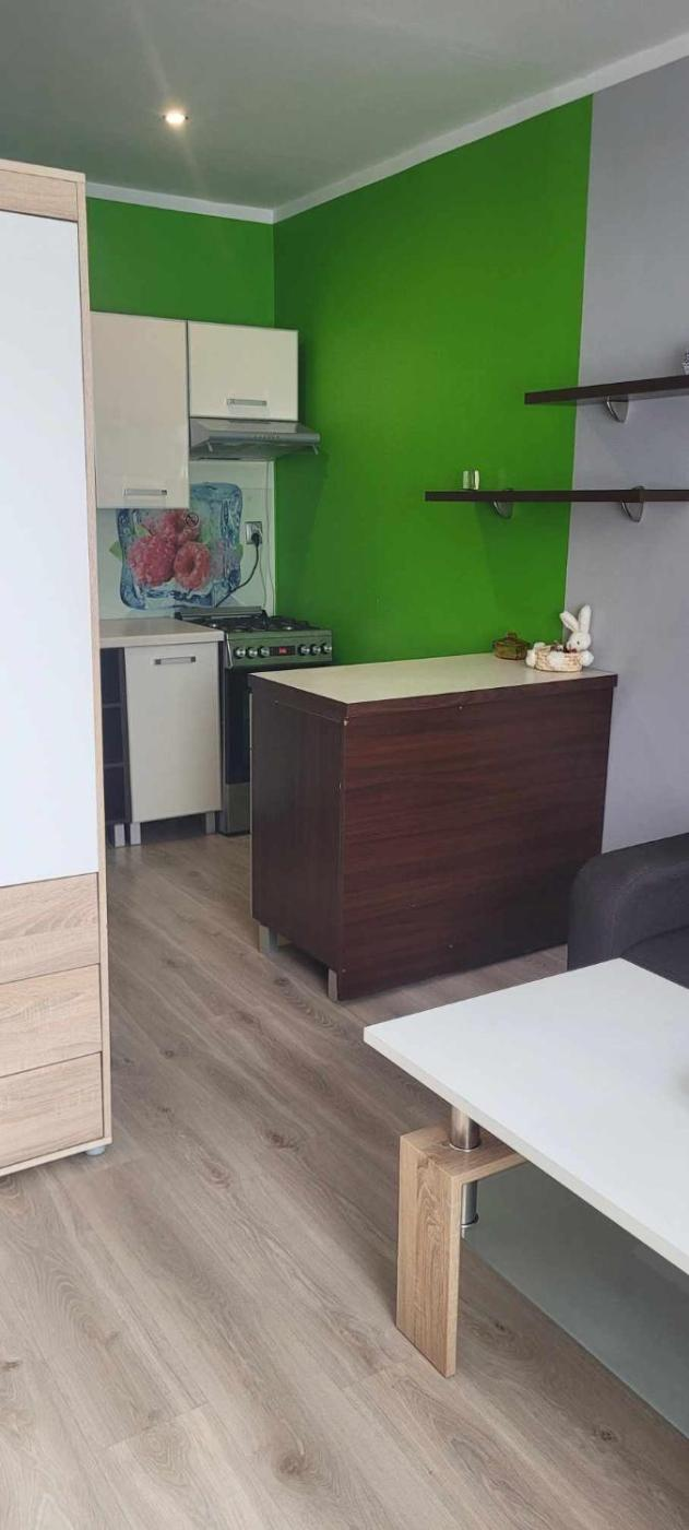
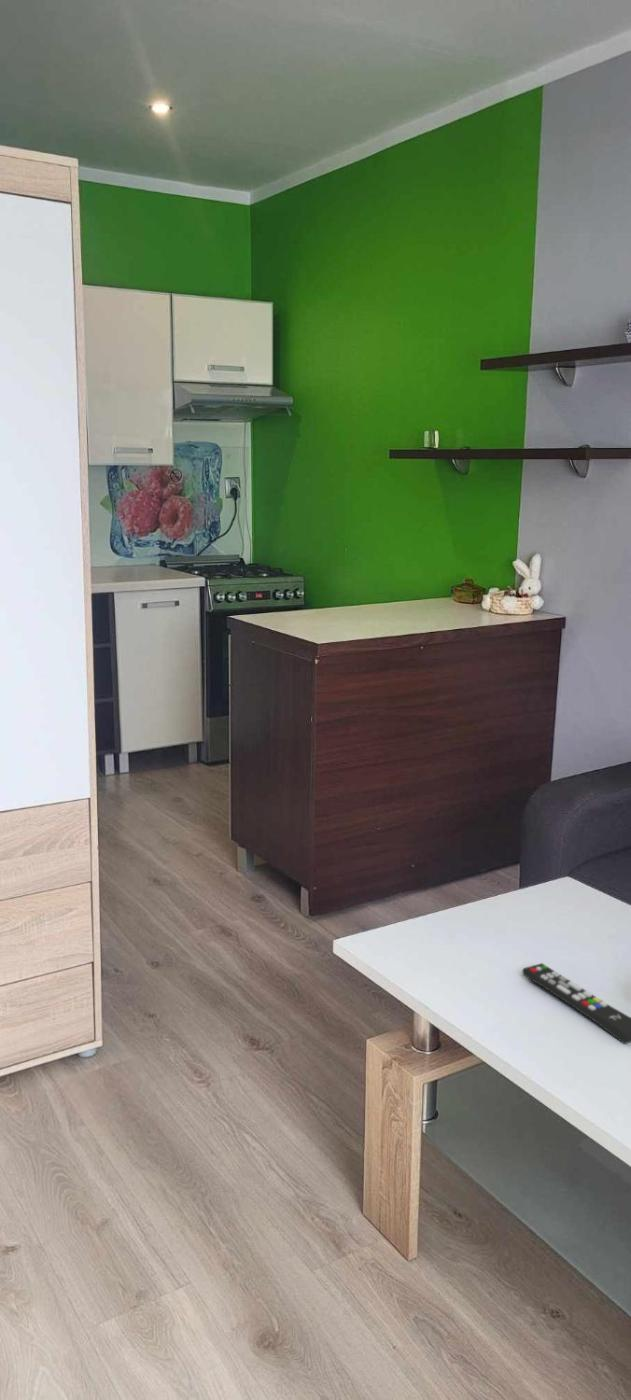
+ remote control (581, 1000)
